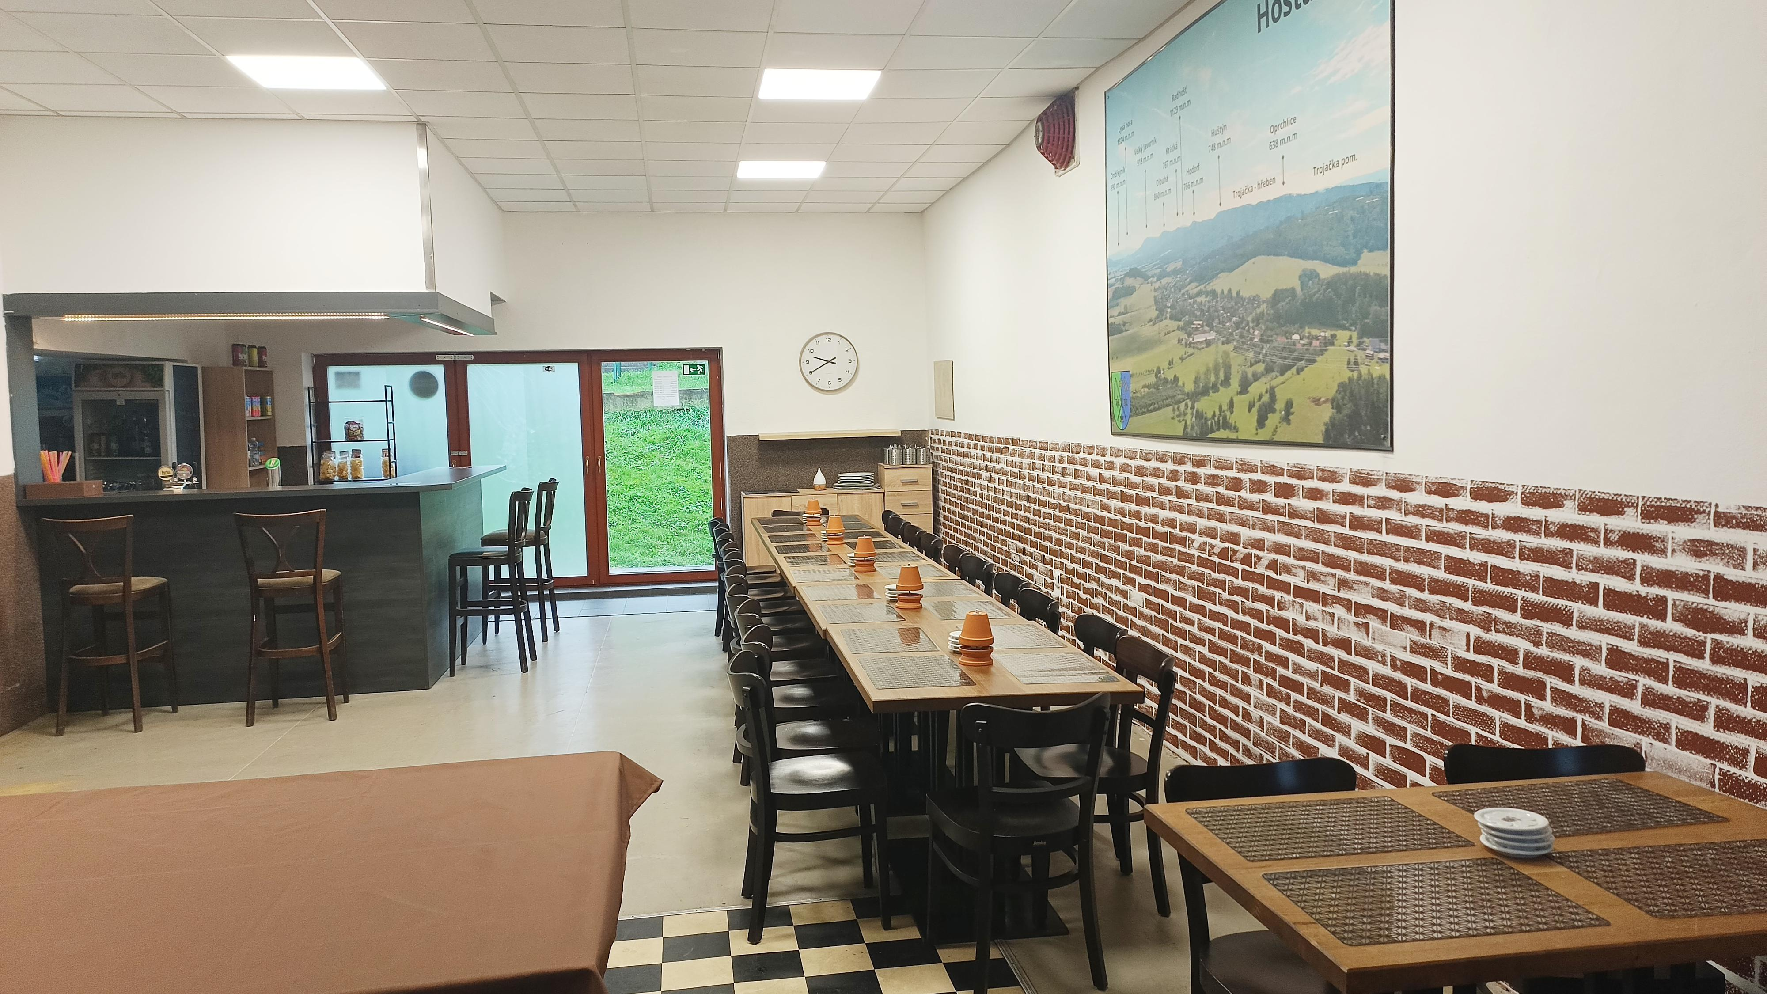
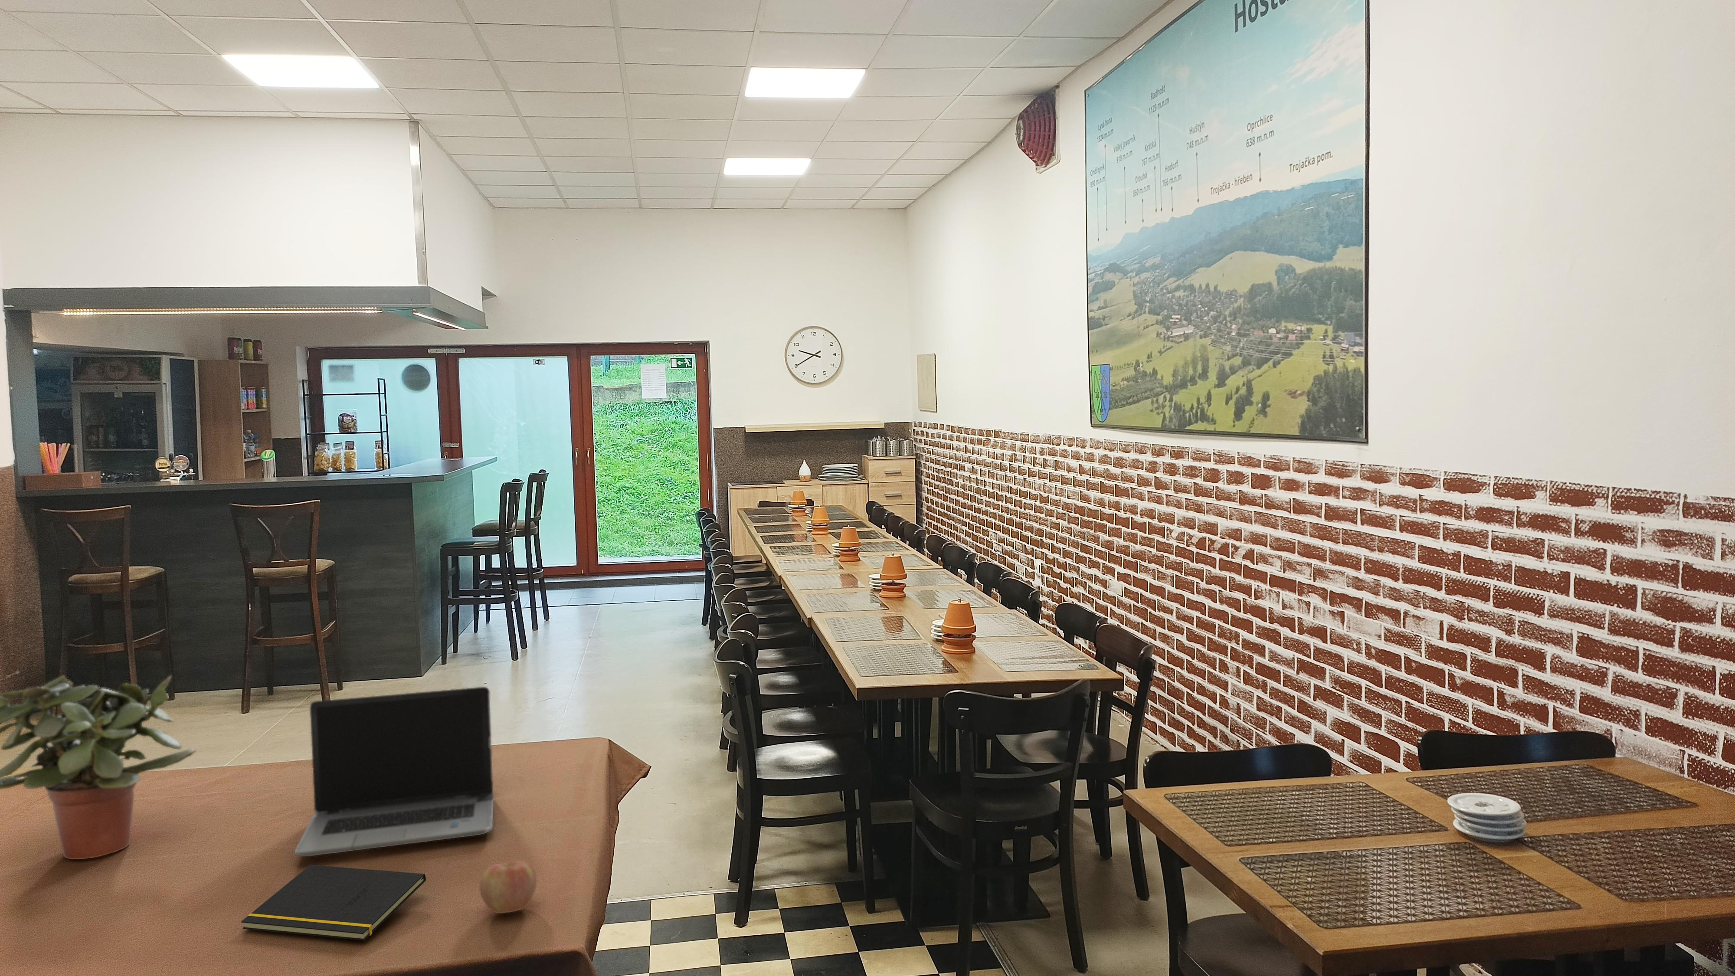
+ notepad (336, 901)
+ apple (509, 887)
+ potted plant (94, 760)
+ laptop computer (399, 769)
